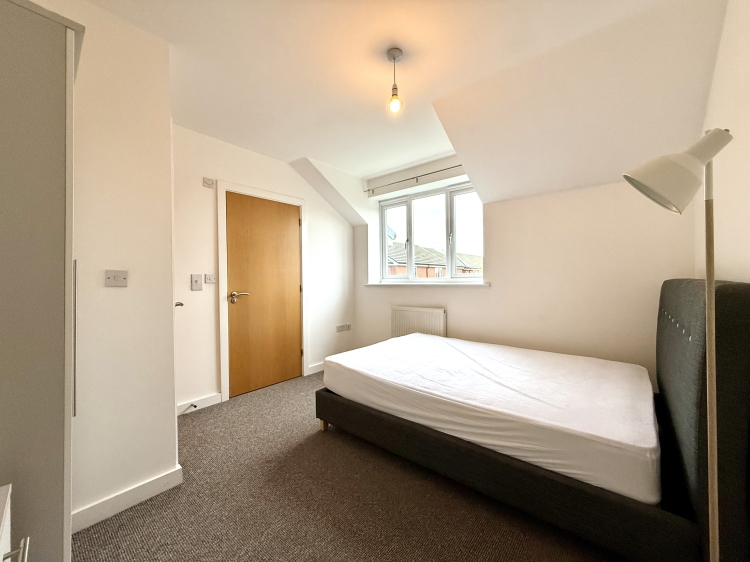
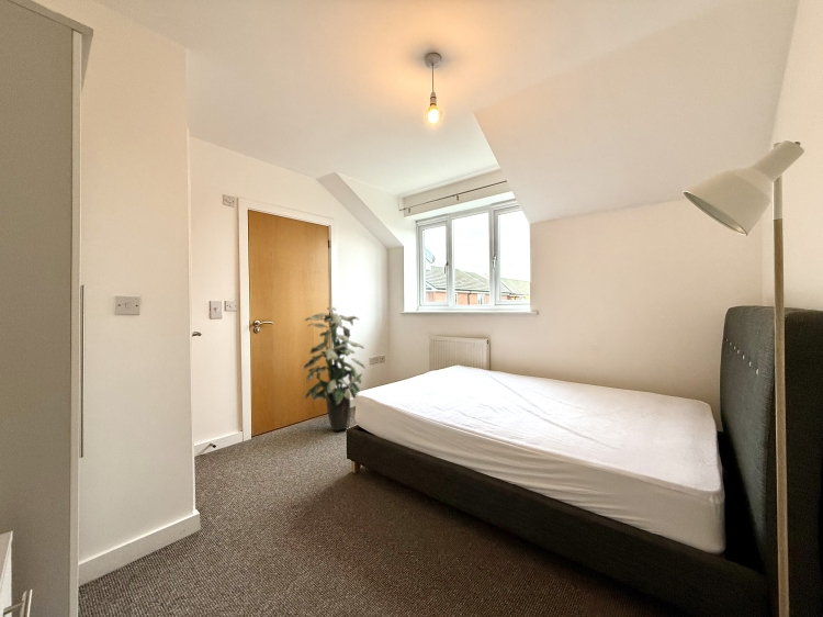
+ indoor plant (334, 367)
